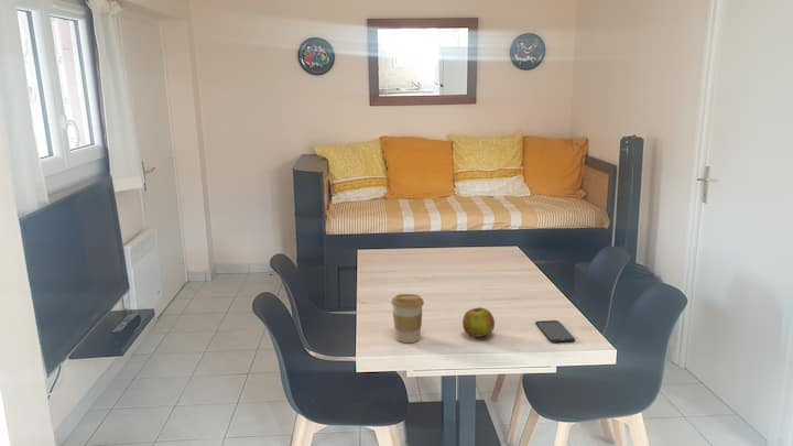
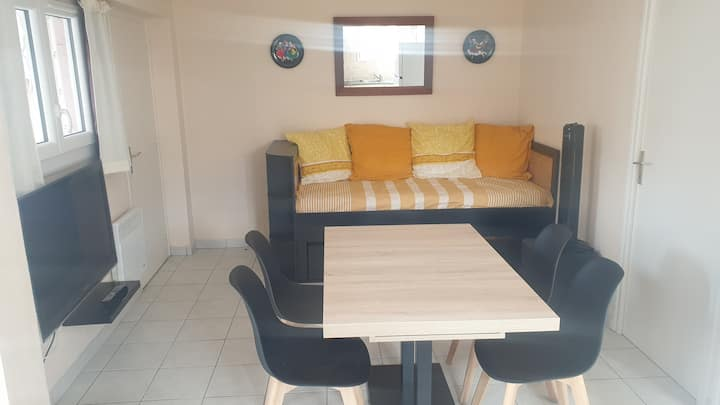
- smartphone (554, 330)
- coffee cup (408, 316)
- fruit (478, 322)
